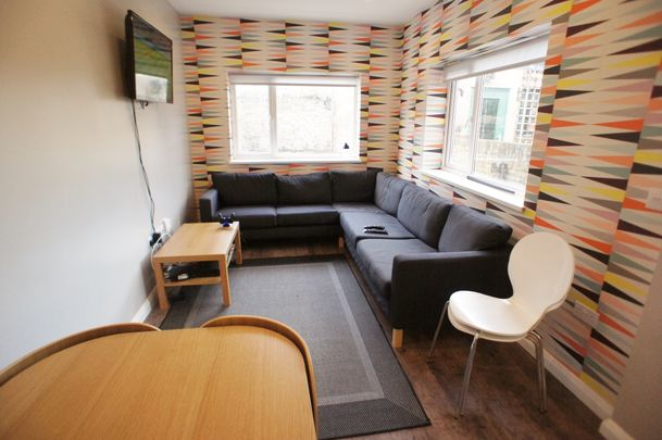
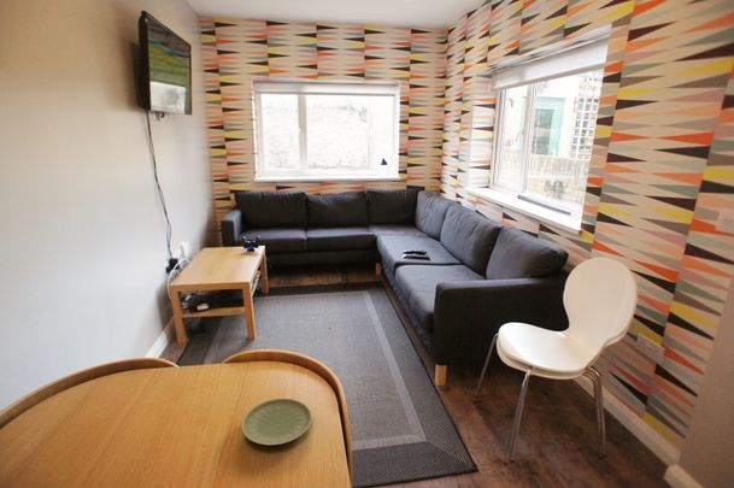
+ plate (277, 423)
